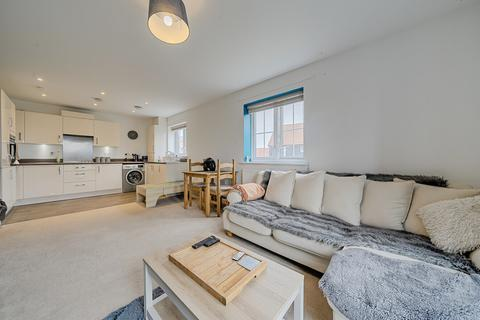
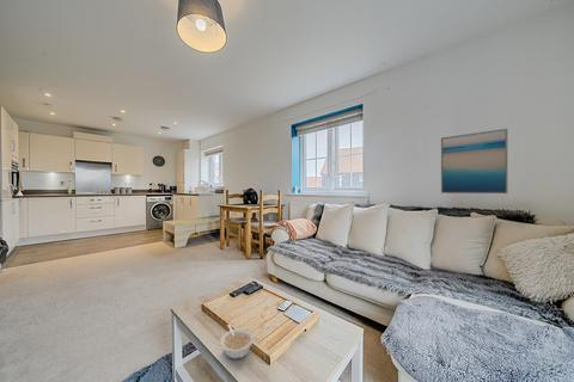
+ wall art (471, 164)
+ legume (236, 343)
